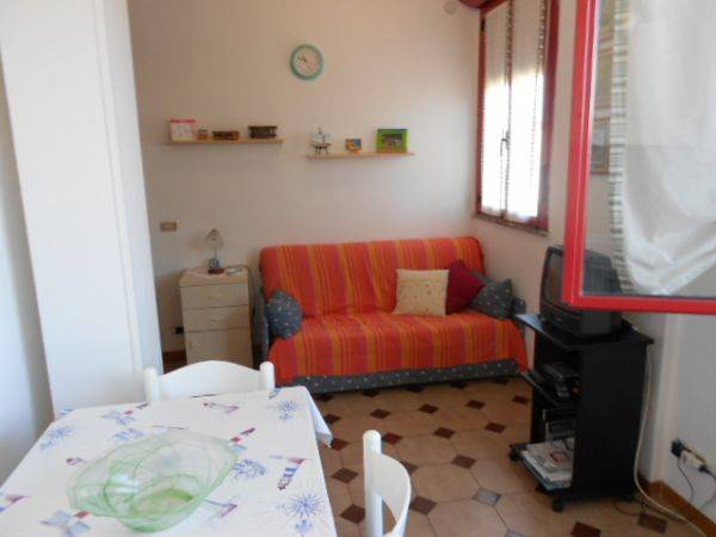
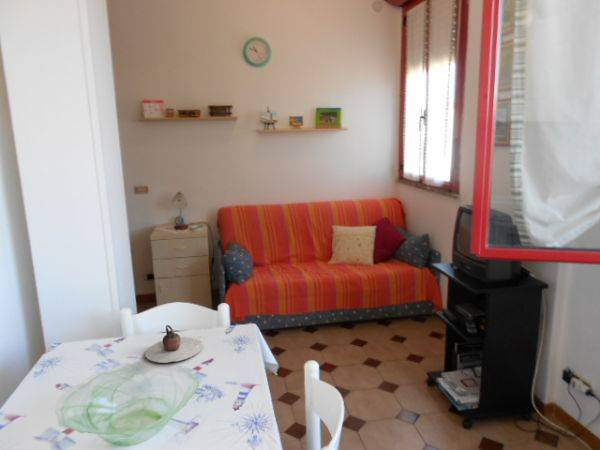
+ teapot (173, 338)
